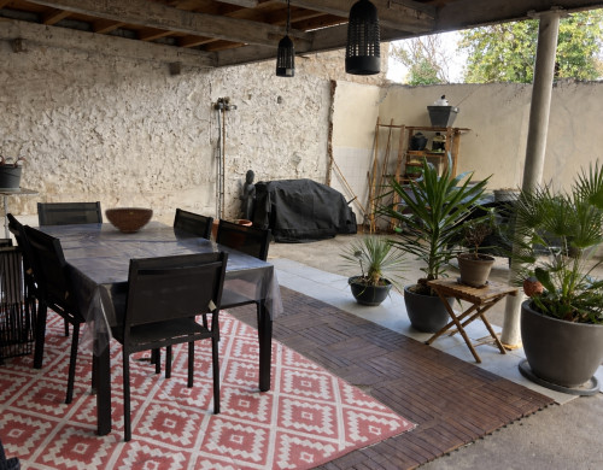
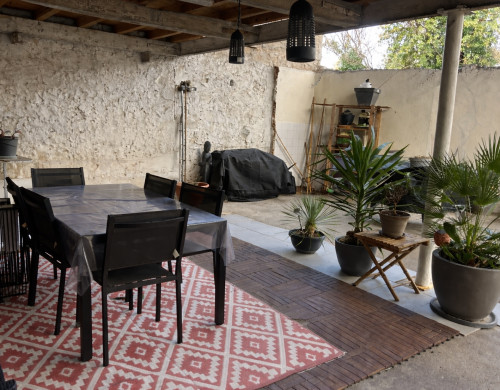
- fruit bowl (129, 221)
